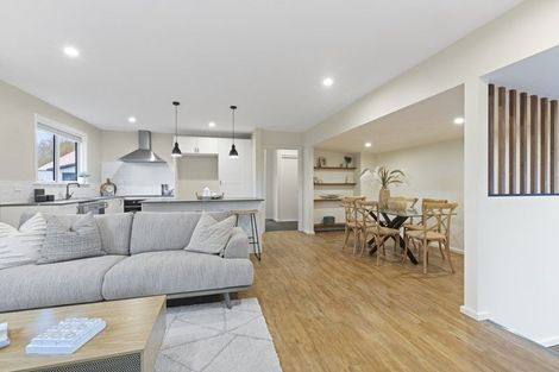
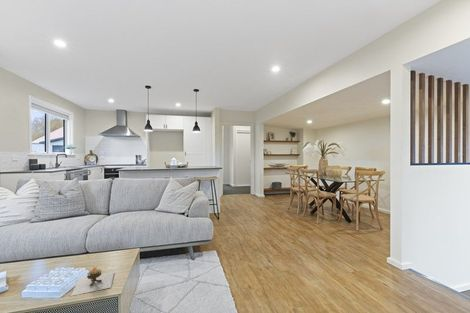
+ candle (94, 274)
